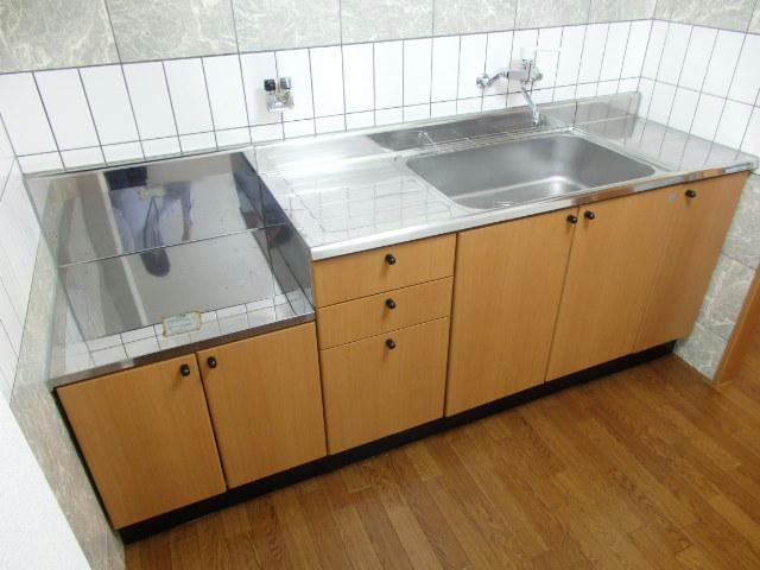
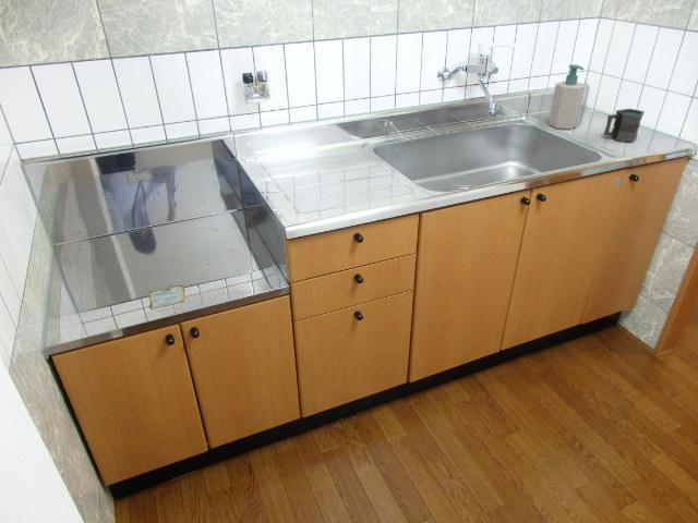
+ mug (623, 124)
+ soap bottle (568, 96)
